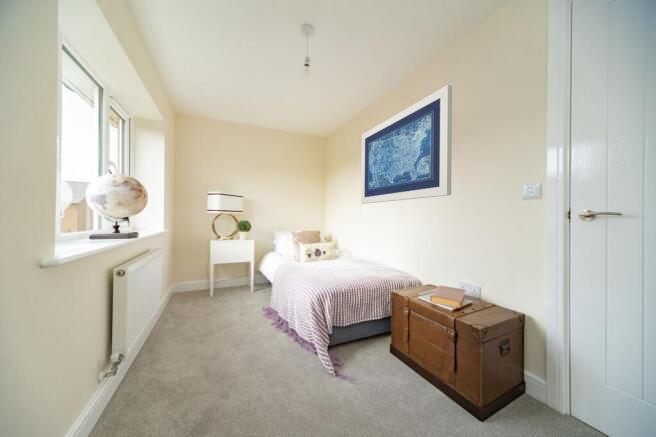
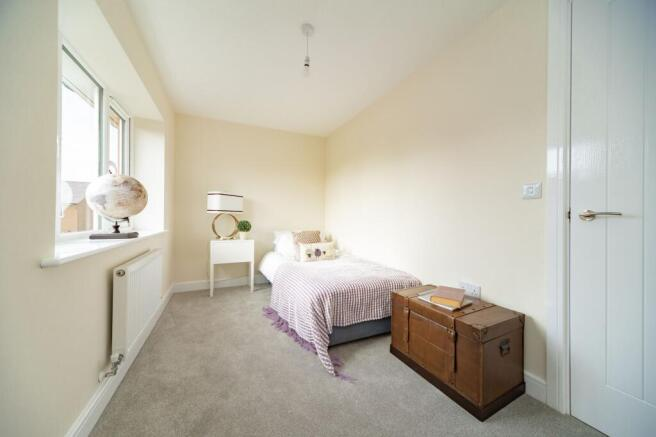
- wall art (396, 158)
